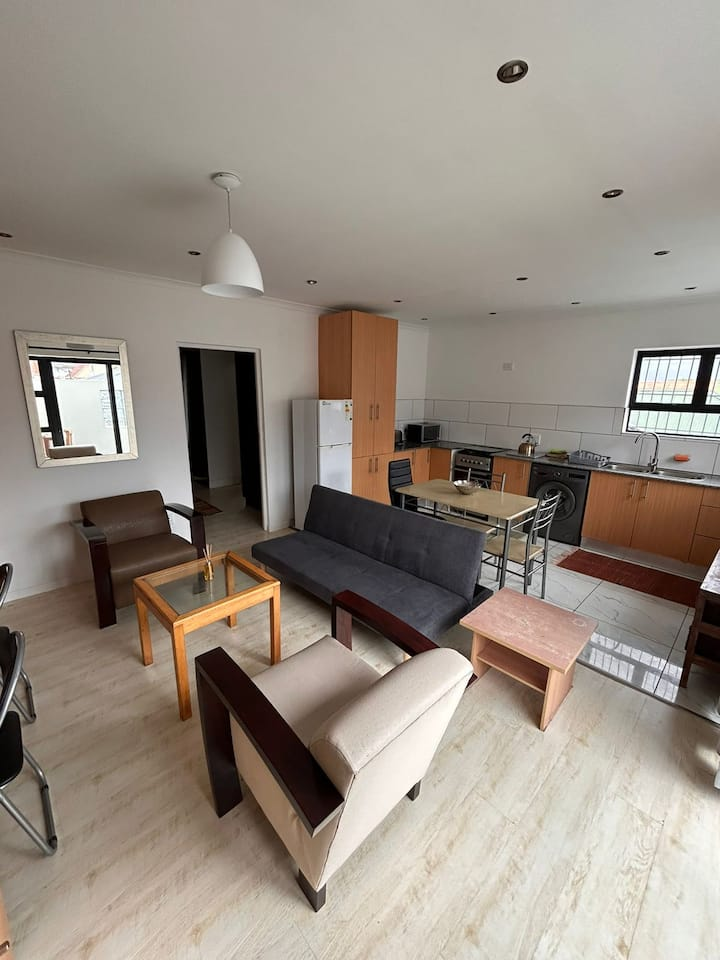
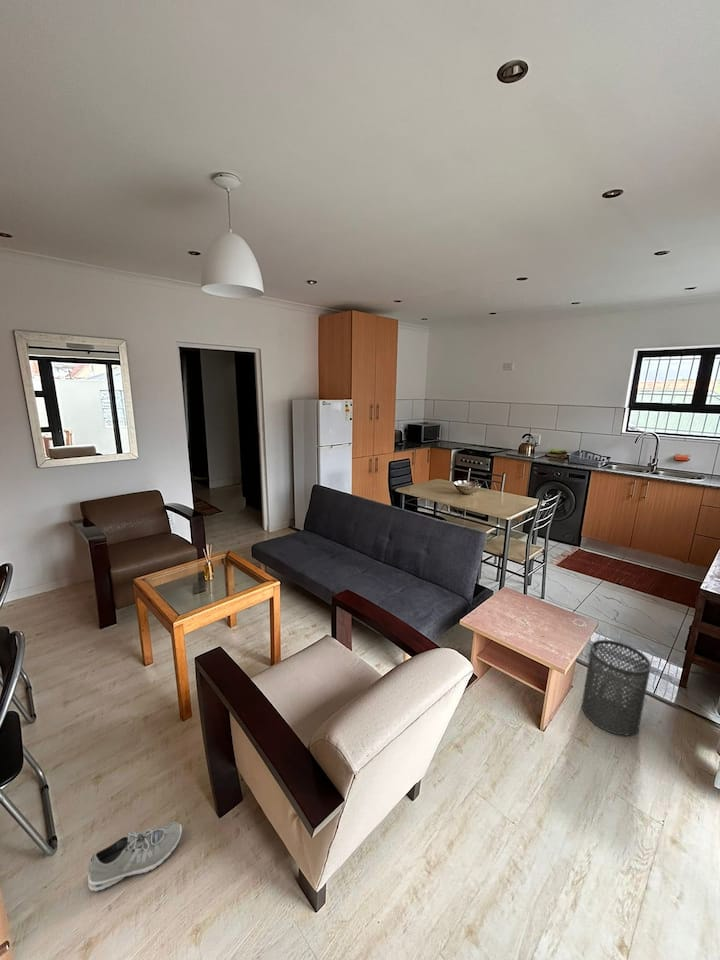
+ sneaker (136, 849)
+ trash can (614, 685)
